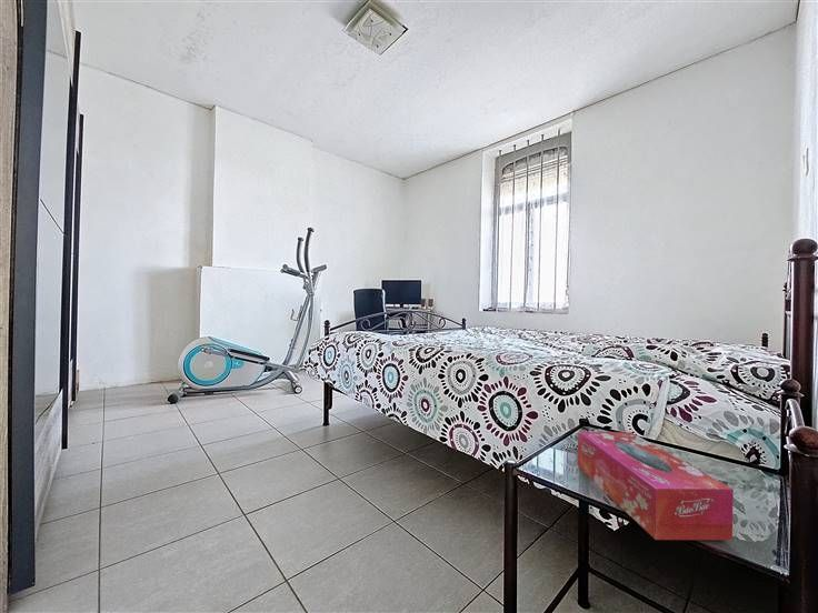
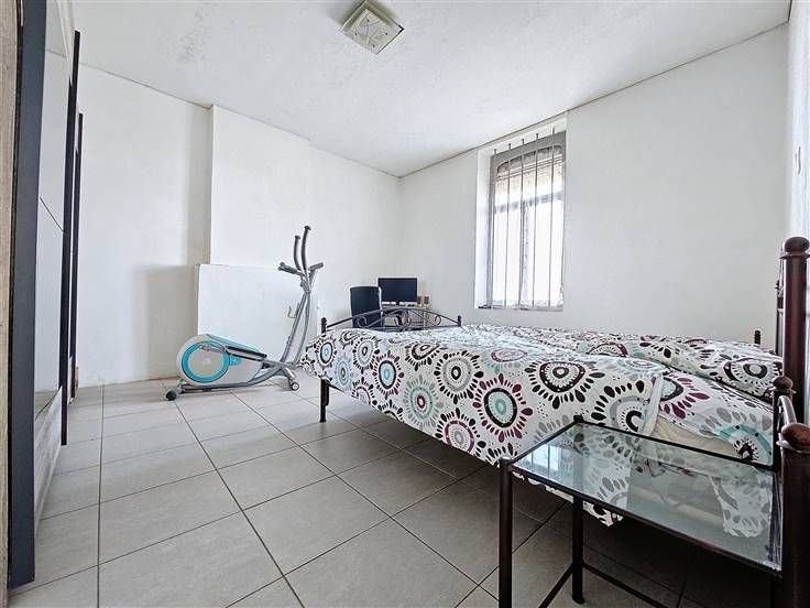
- tissue box (640, 475)
